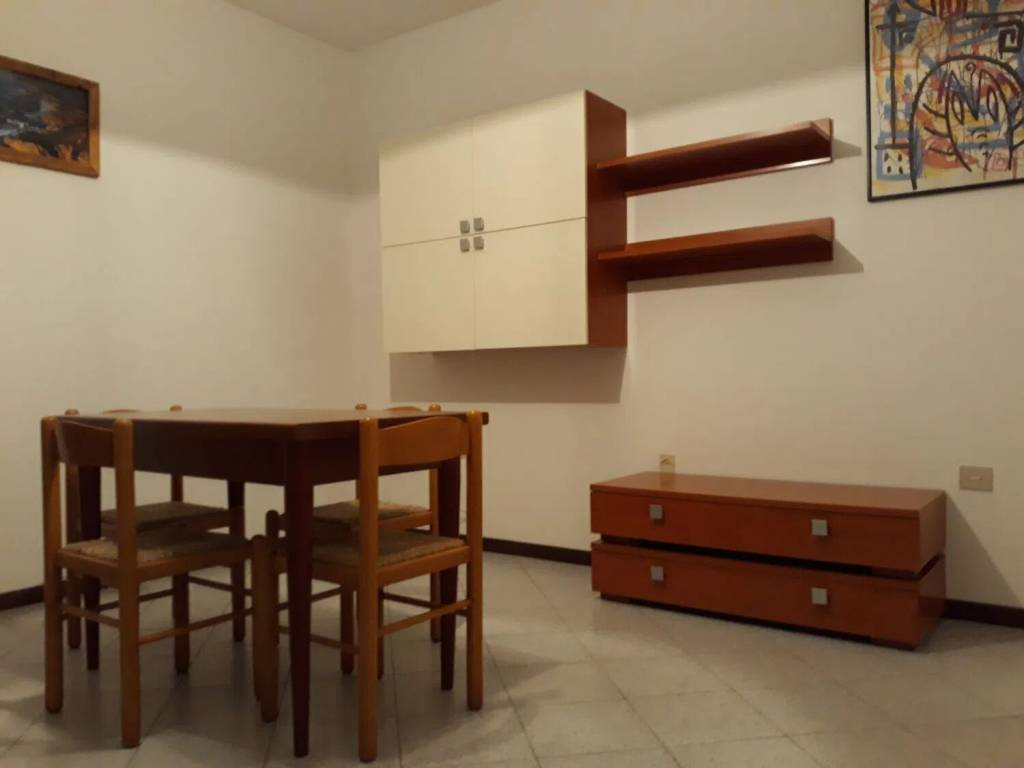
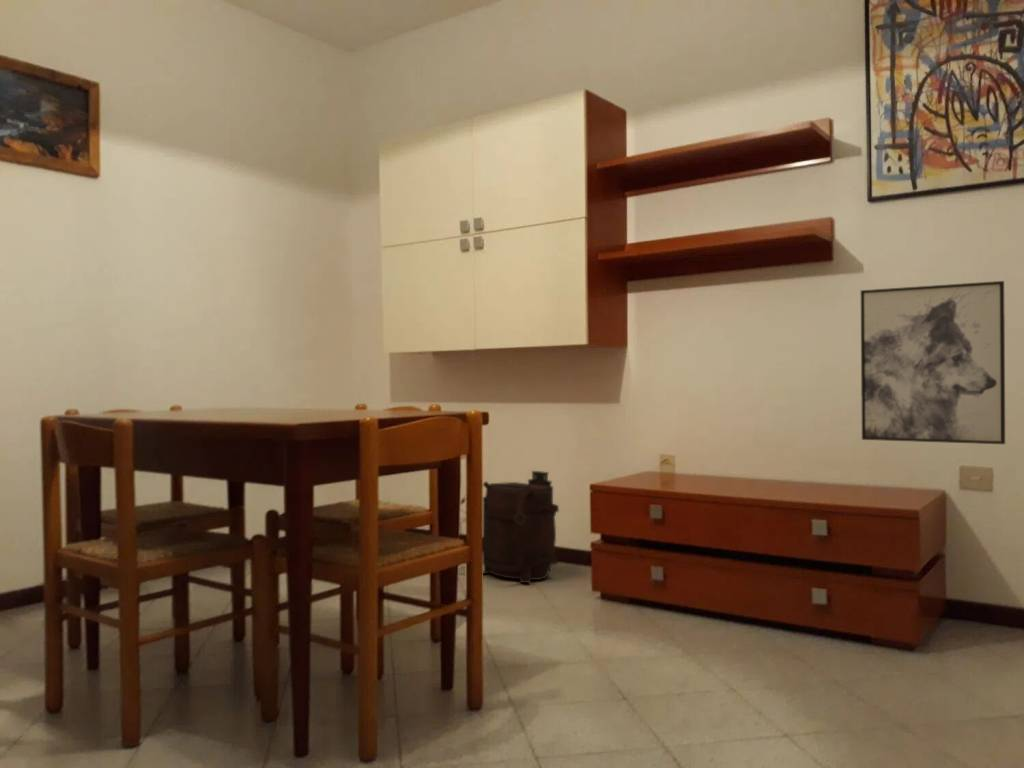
+ wall art (930, 363)
+ backpack (517, 524)
